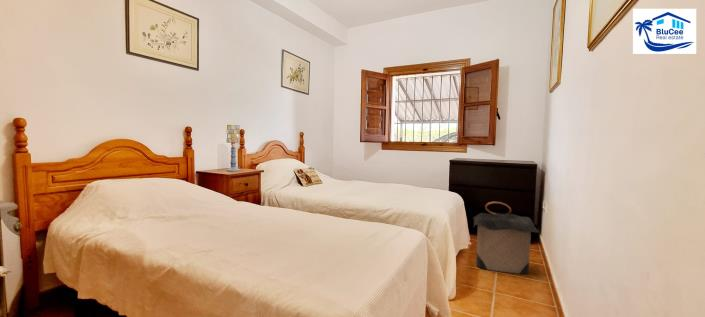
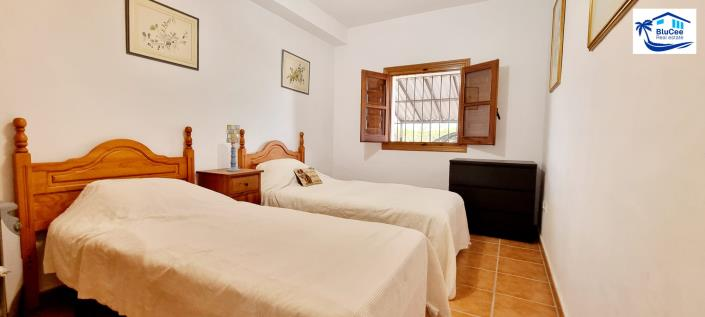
- laundry hamper (504, 234)
